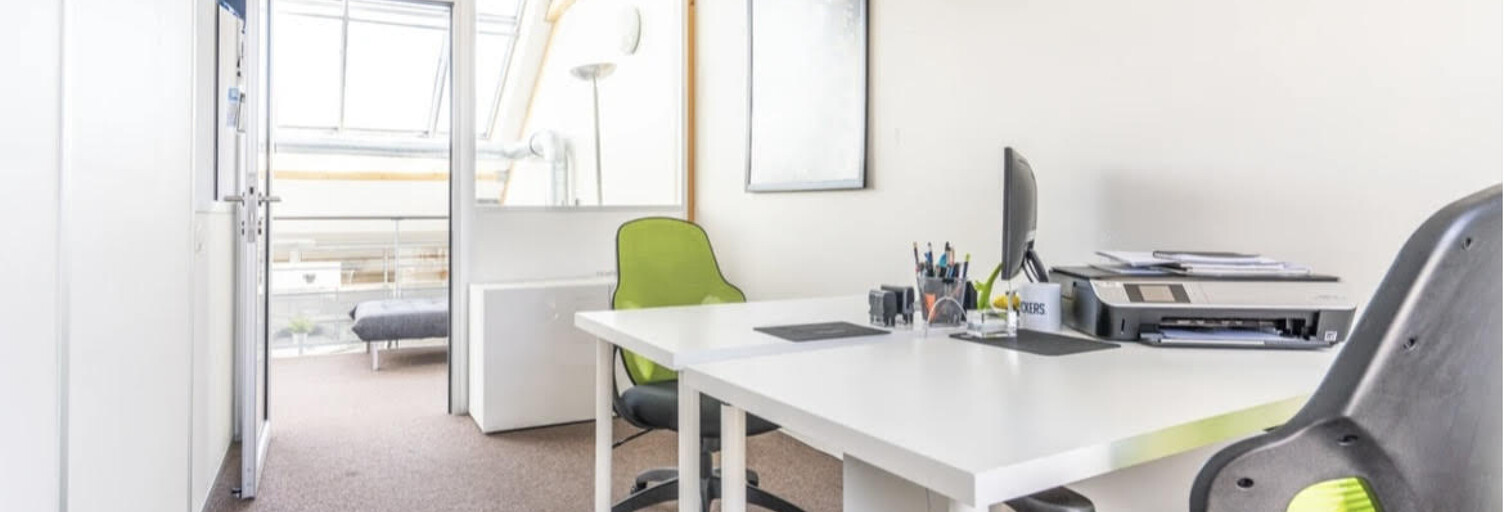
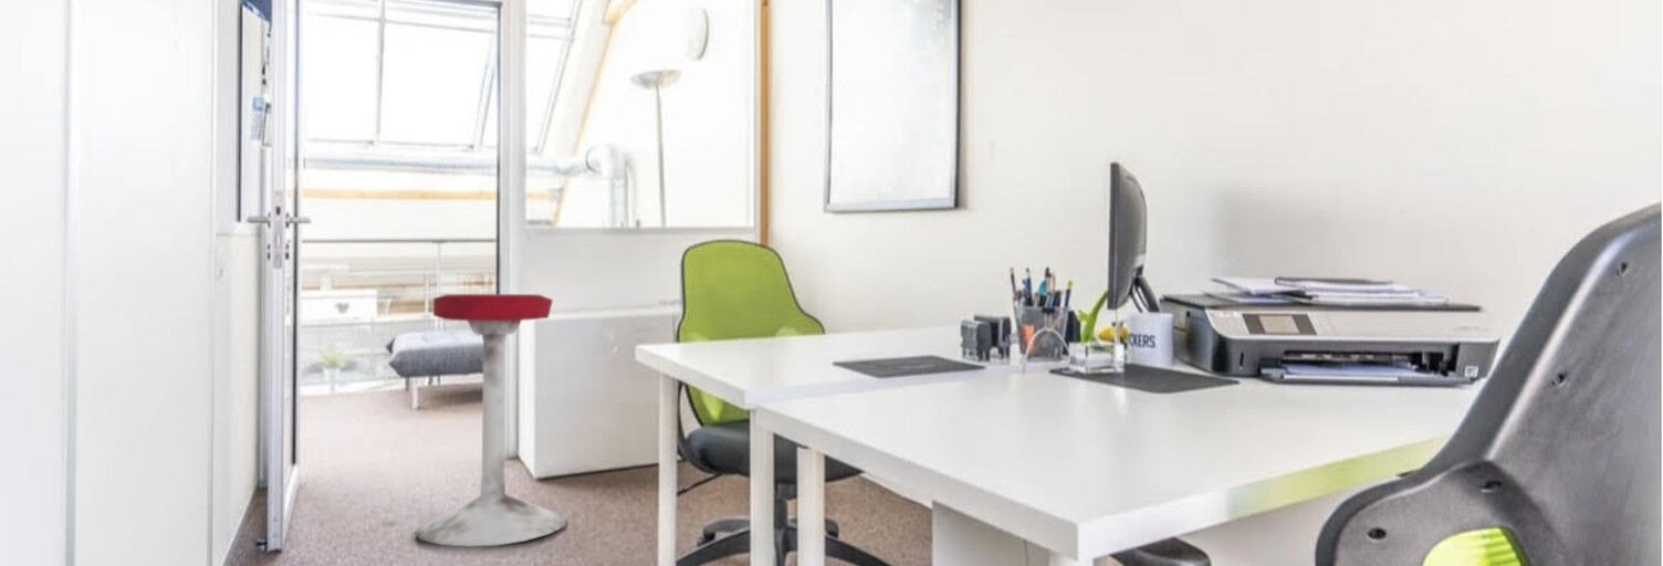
+ stool (494, 410)
